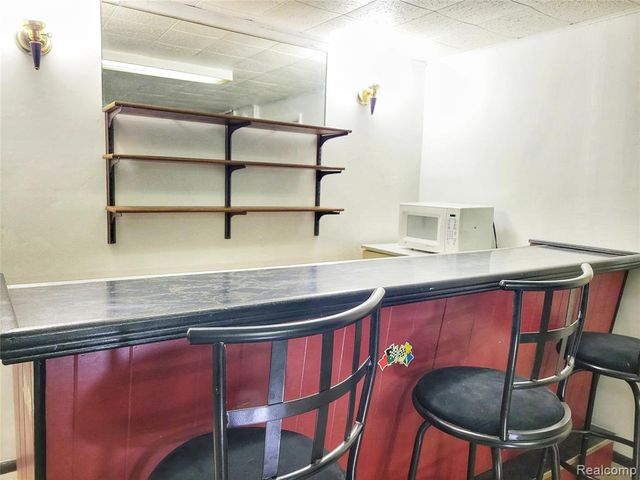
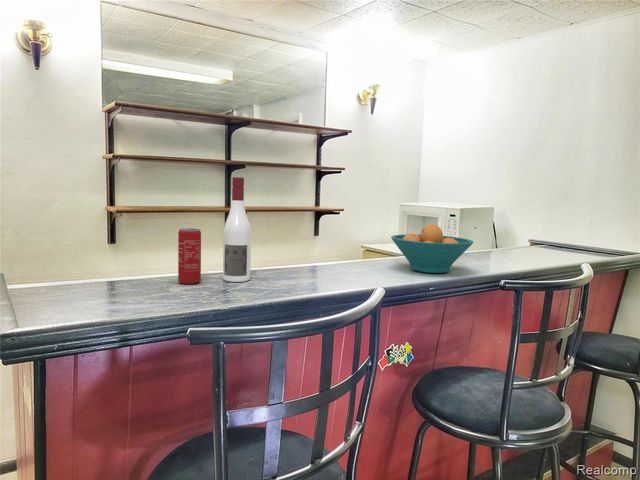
+ beverage can (189, 255)
+ alcohol (237, 229)
+ fruit bowl (431, 247)
